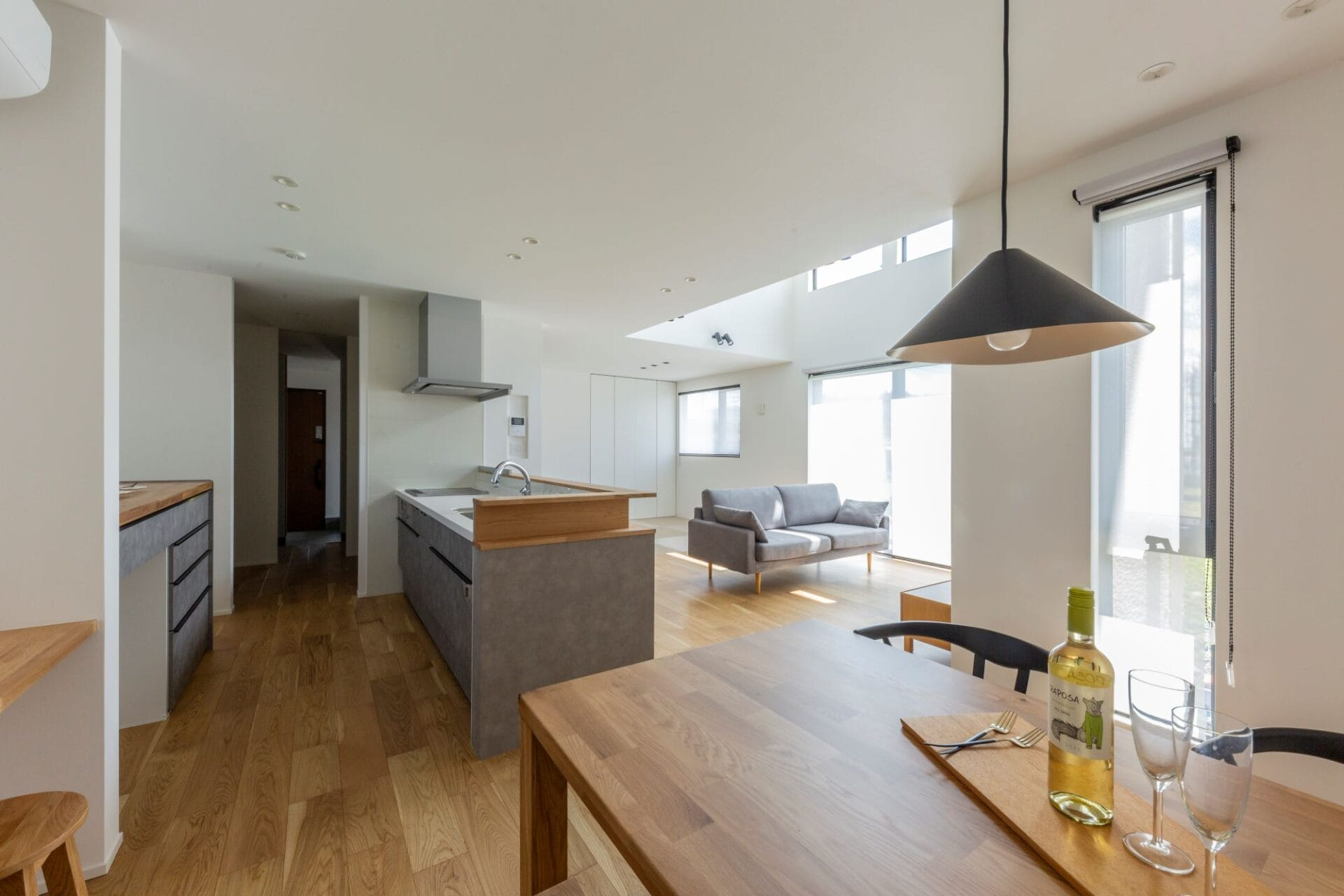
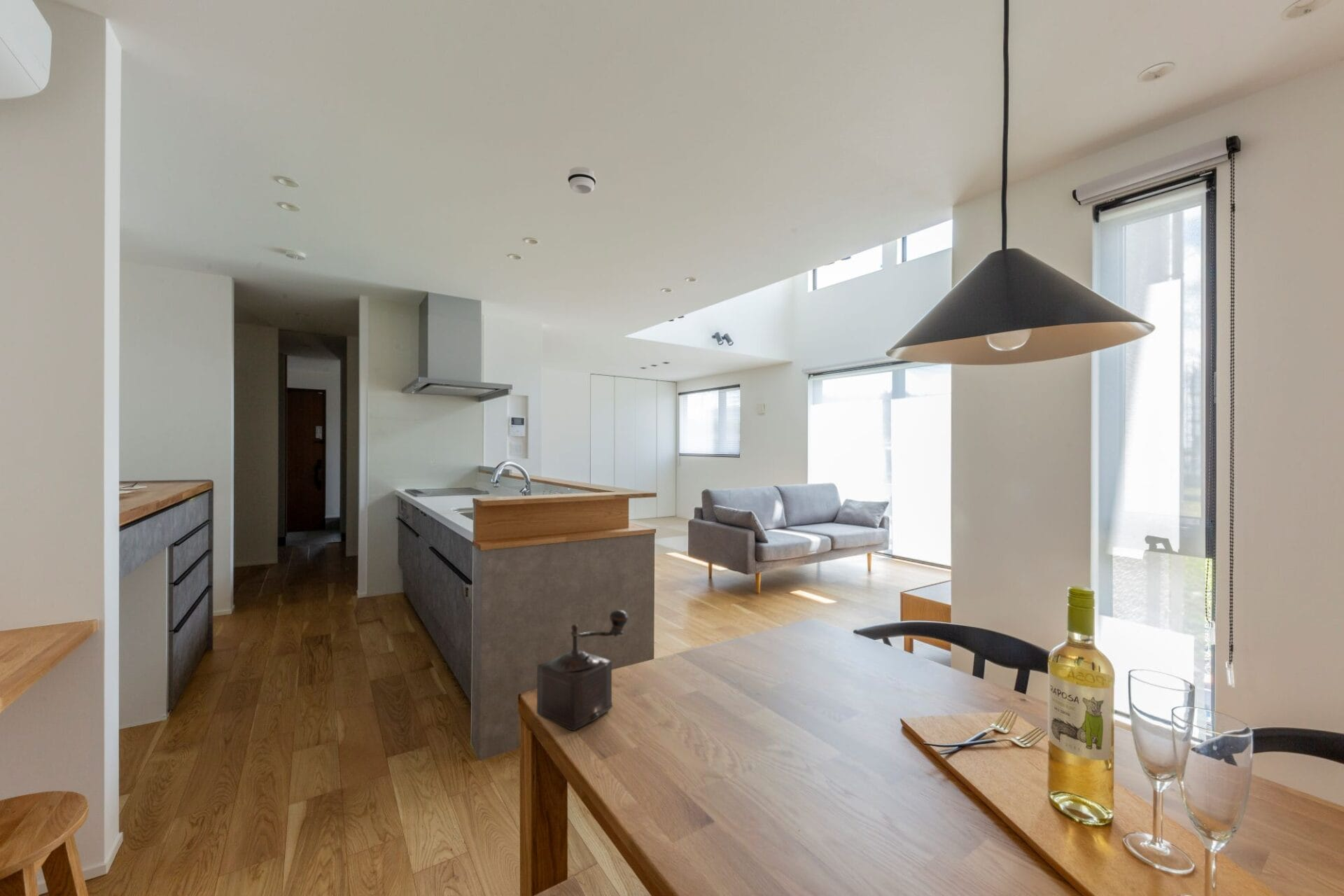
+ smoke detector (582, 181)
+ pepper mill (585, 660)
